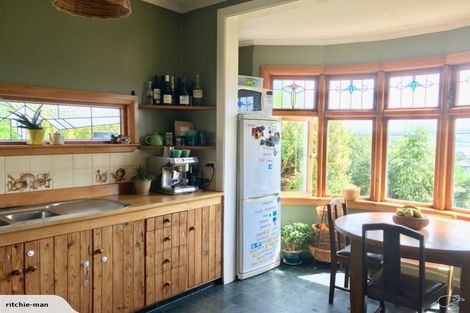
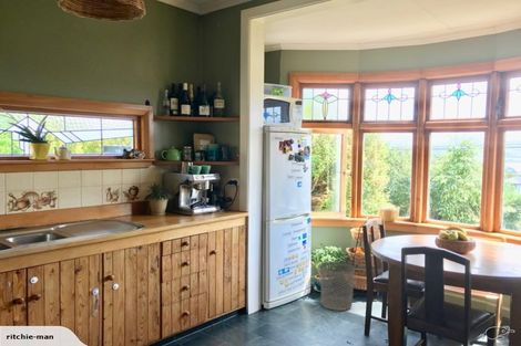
+ waste bin (336, 286)
